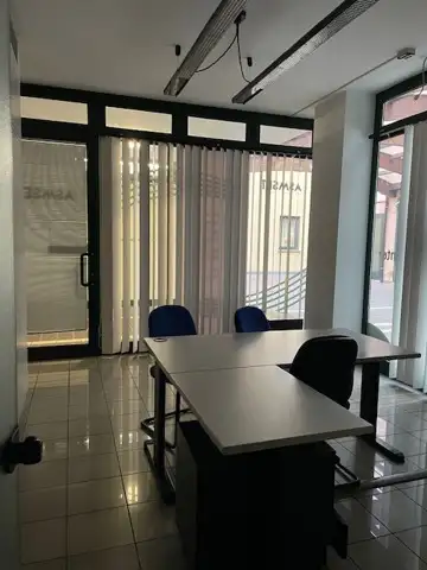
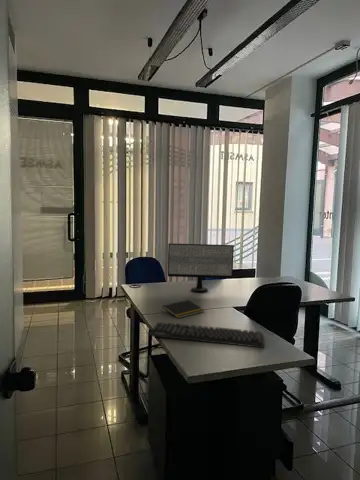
+ computer monitor (200, 267)
+ keyboard (206, 333)
+ notepad (183, 308)
